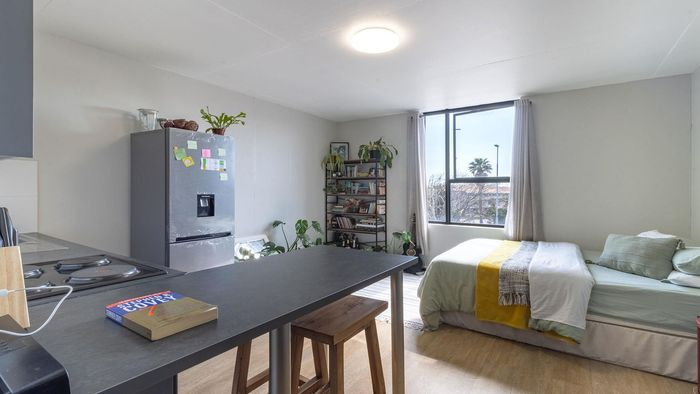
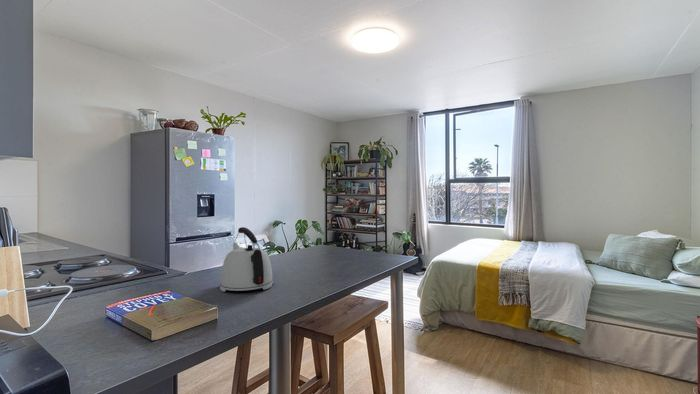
+ kettle (246, 256)
